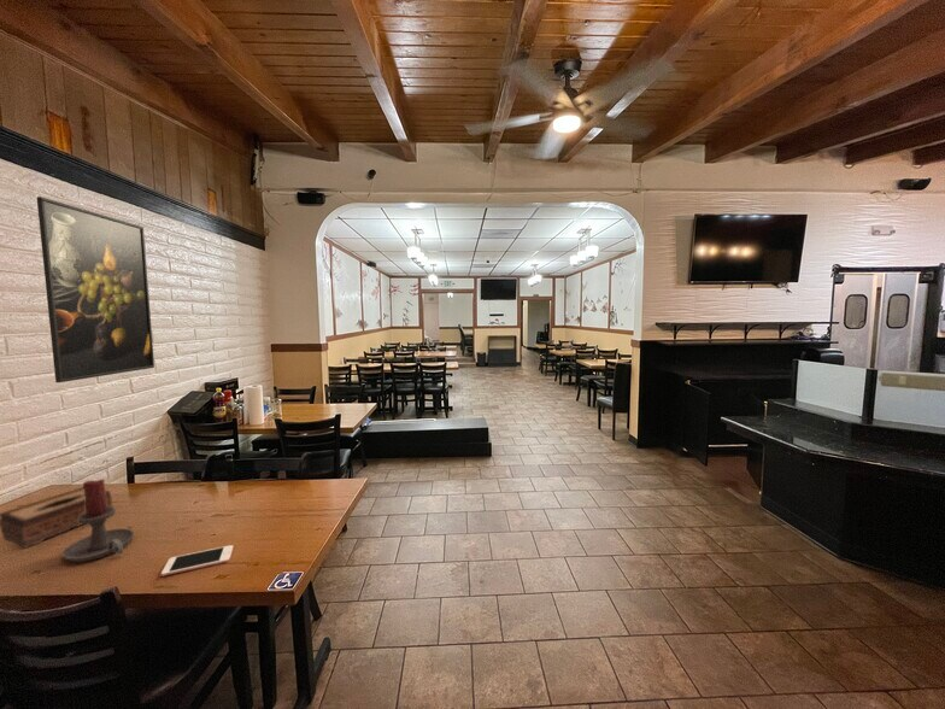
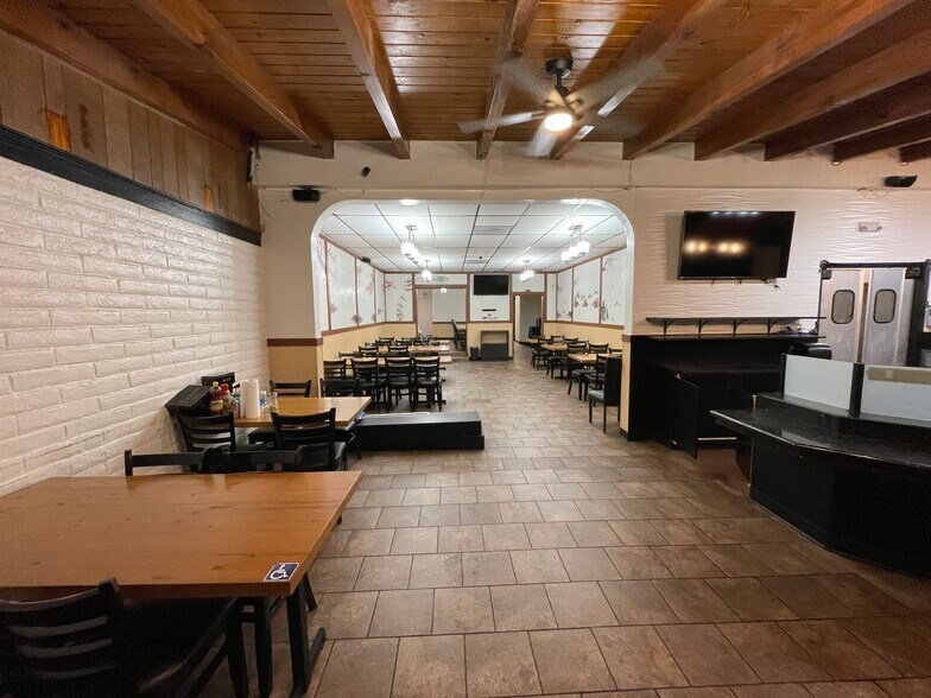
- tissue box (59, 514)
- candle holder (100, 515)
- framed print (104, 295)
- cell phone (199, 559)
